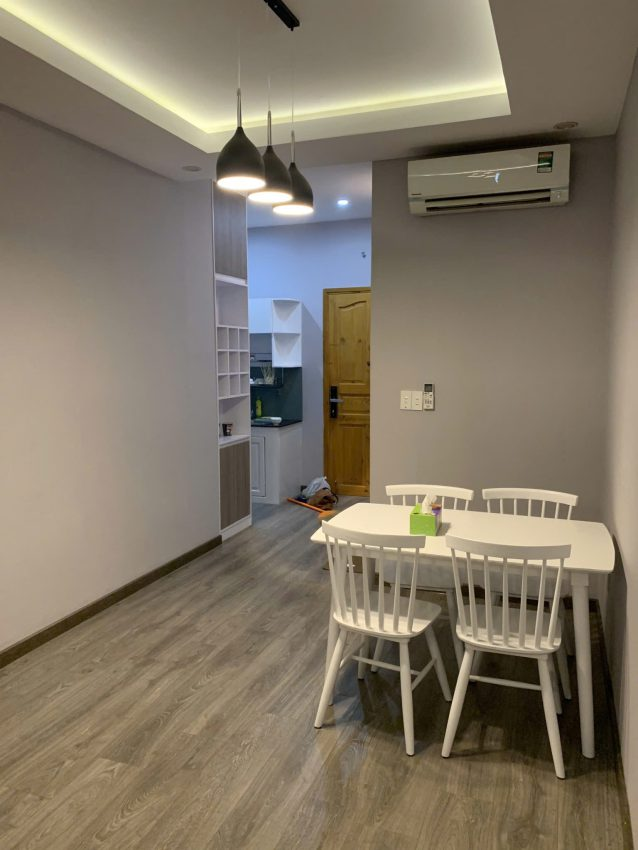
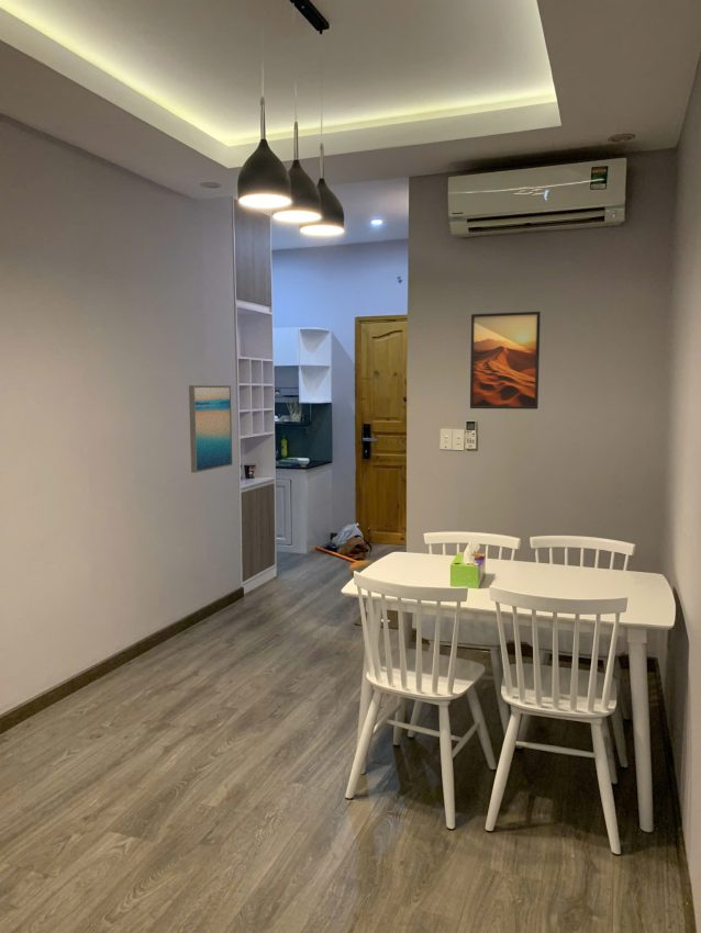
+ wall art (211, 427)
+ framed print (504, 361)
